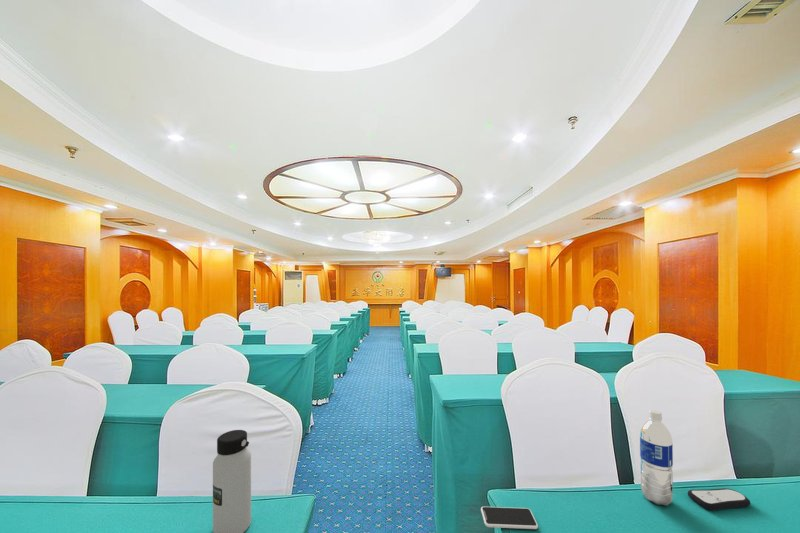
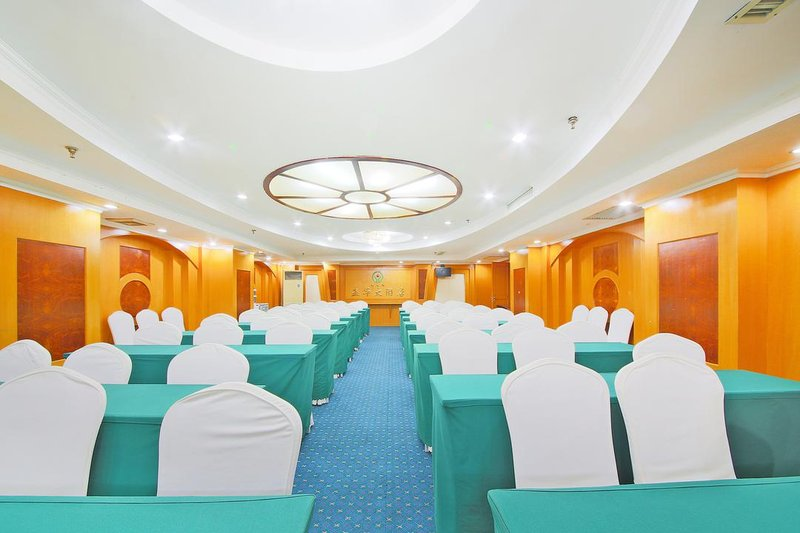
- remote control (719, 498)
- water bottle (232, 480)
- smartphone (508, 517)
- water bottle (656, 455)
